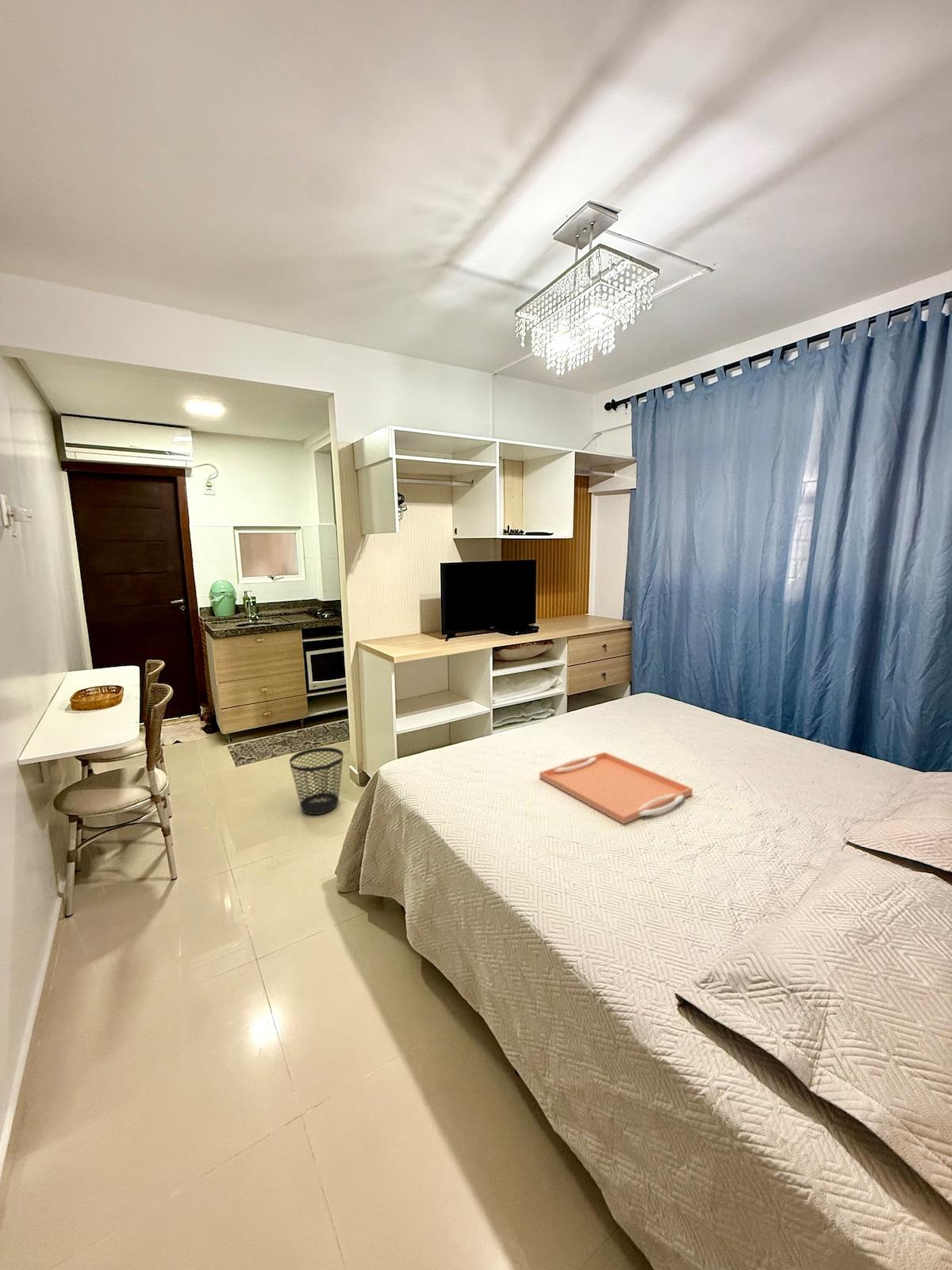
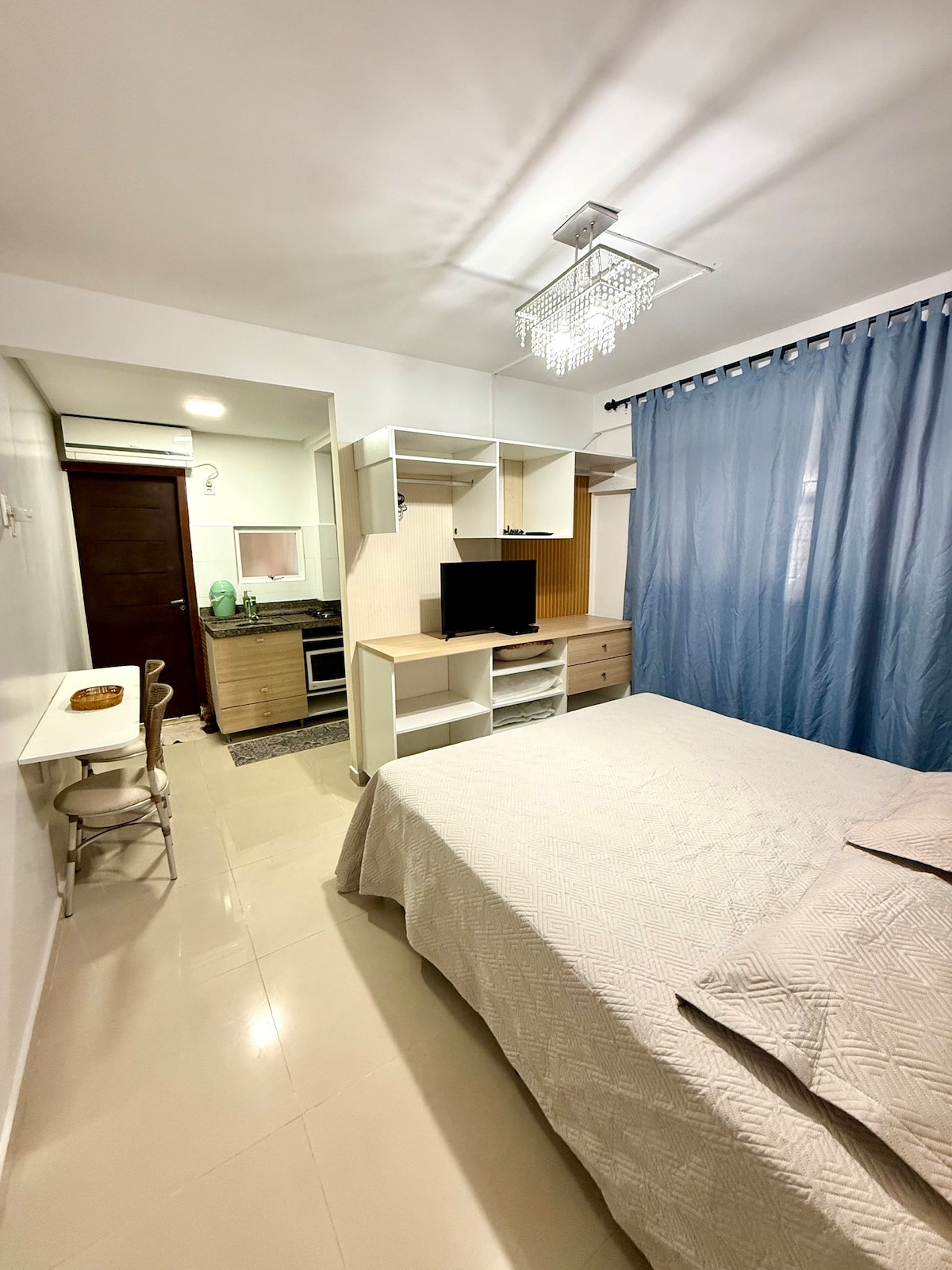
- serving tray (612, 783)
- wastebasket (318, 781)
